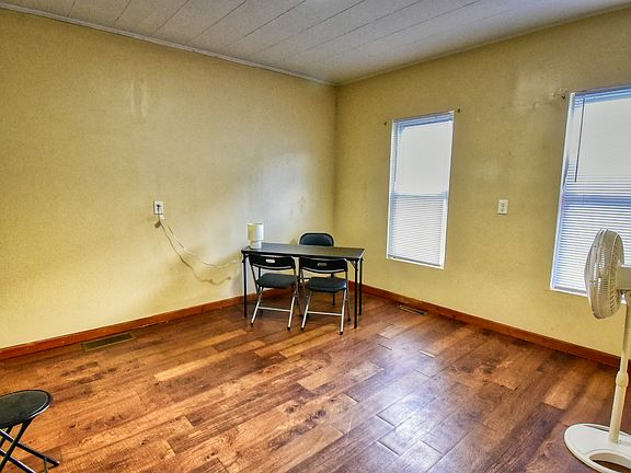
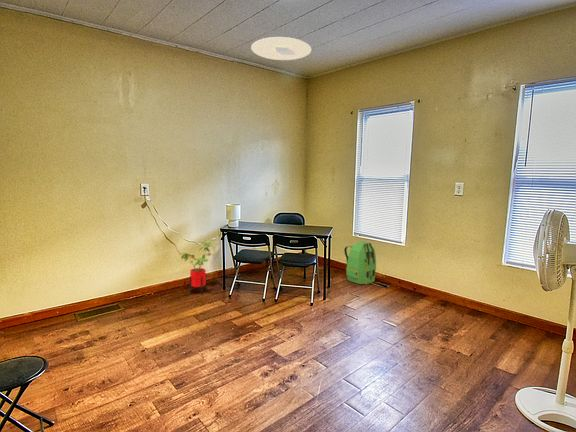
+ house plant (200, 266)
+ ceiling light (281, 46)
+ backpack (360, 260)
